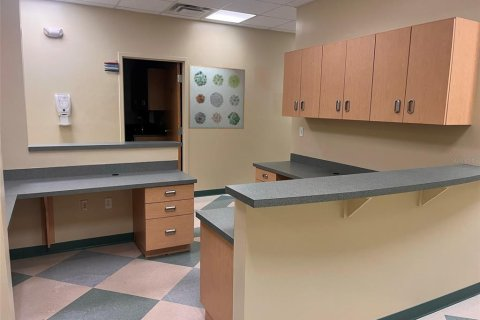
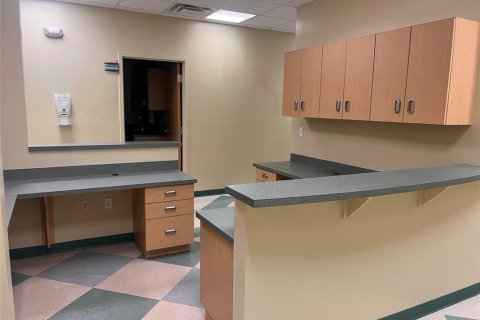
- wall art (217, 98)
